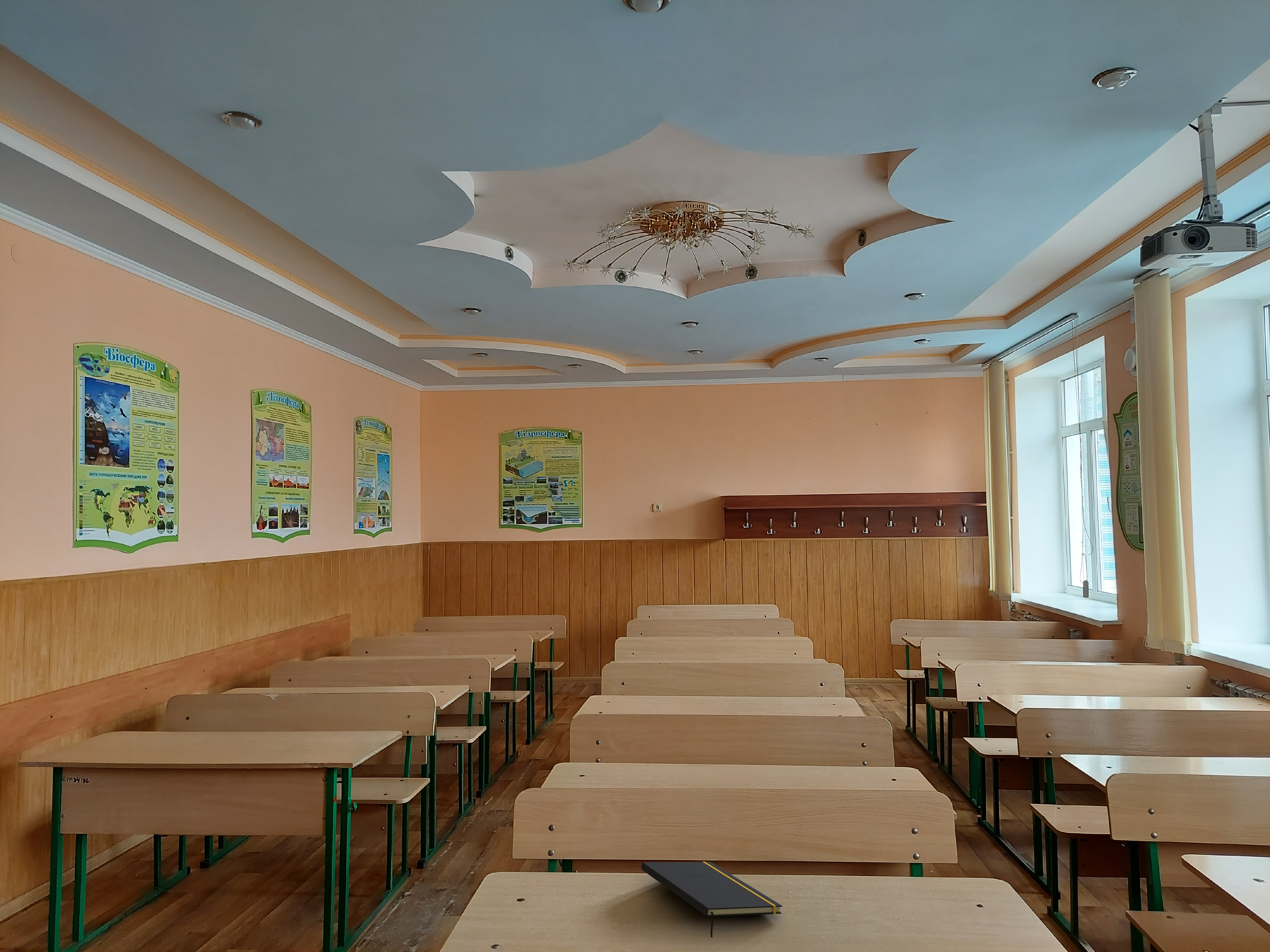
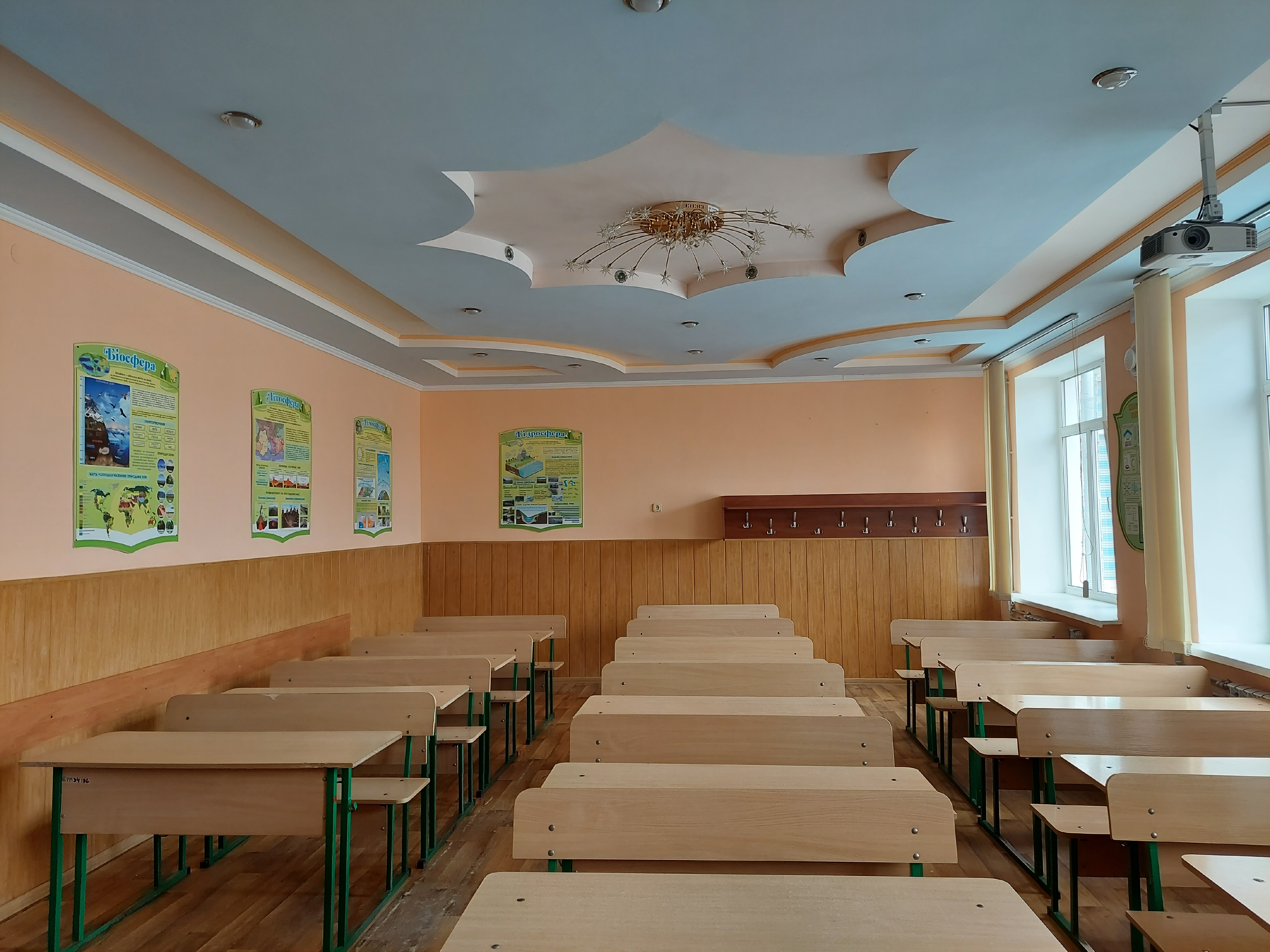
- notepad (709, 887)
